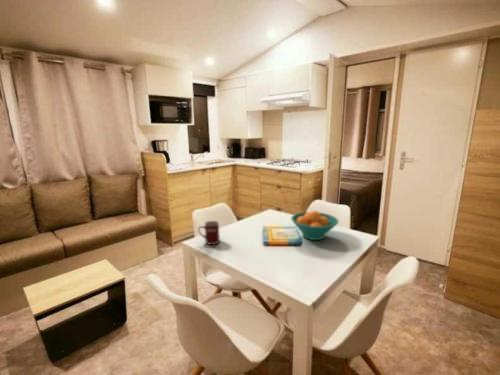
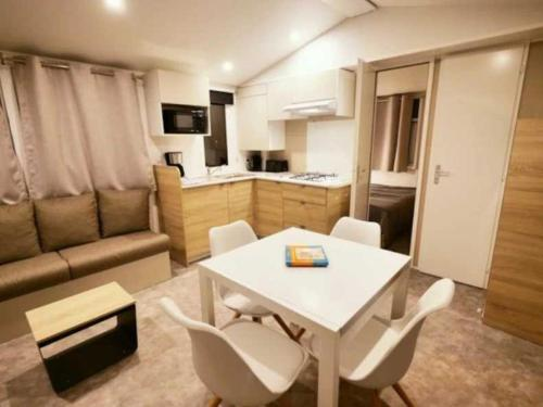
- fruit bowl (314, 223)
- mug (209, 232)
